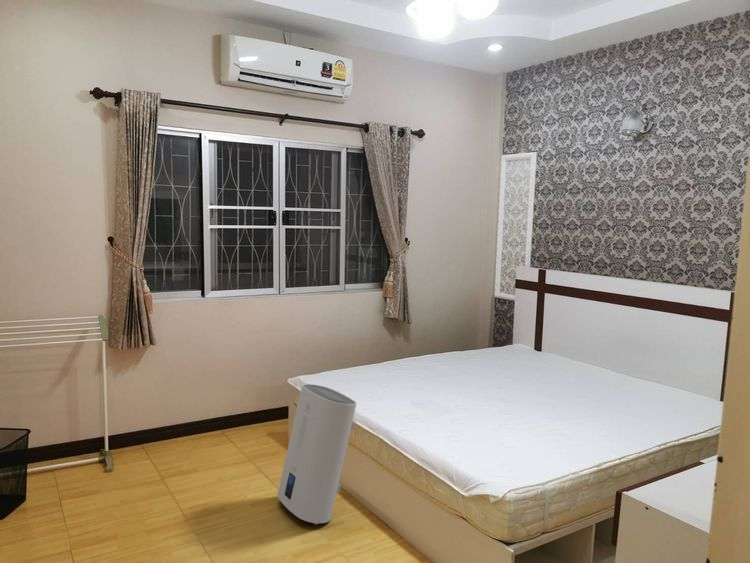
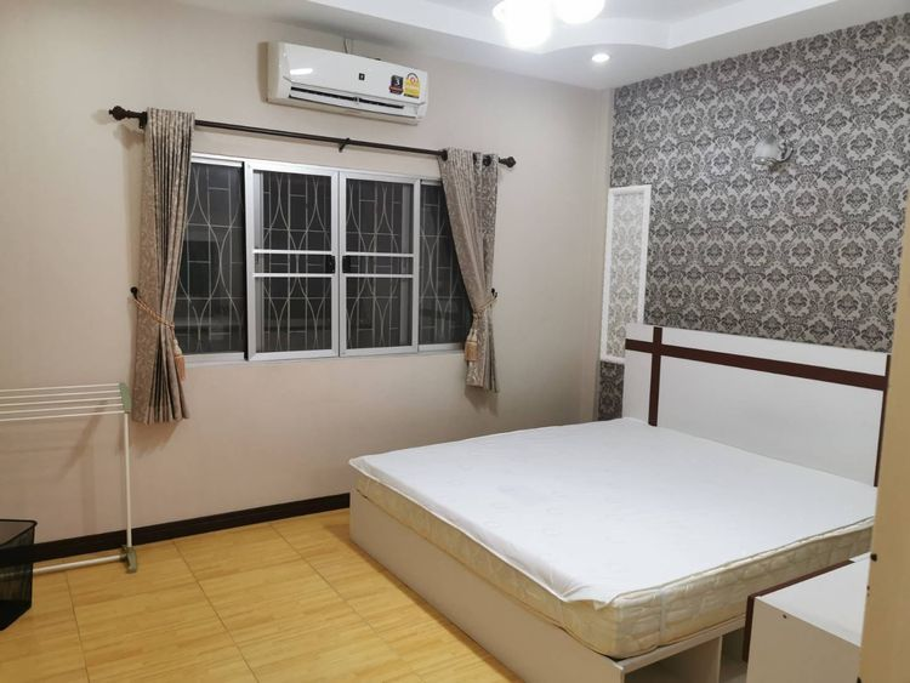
- water heater (315, 449)
